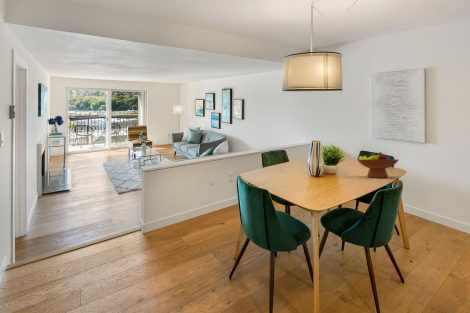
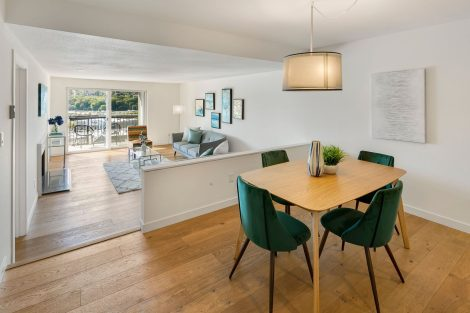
- fruit bowl (377, 164)
